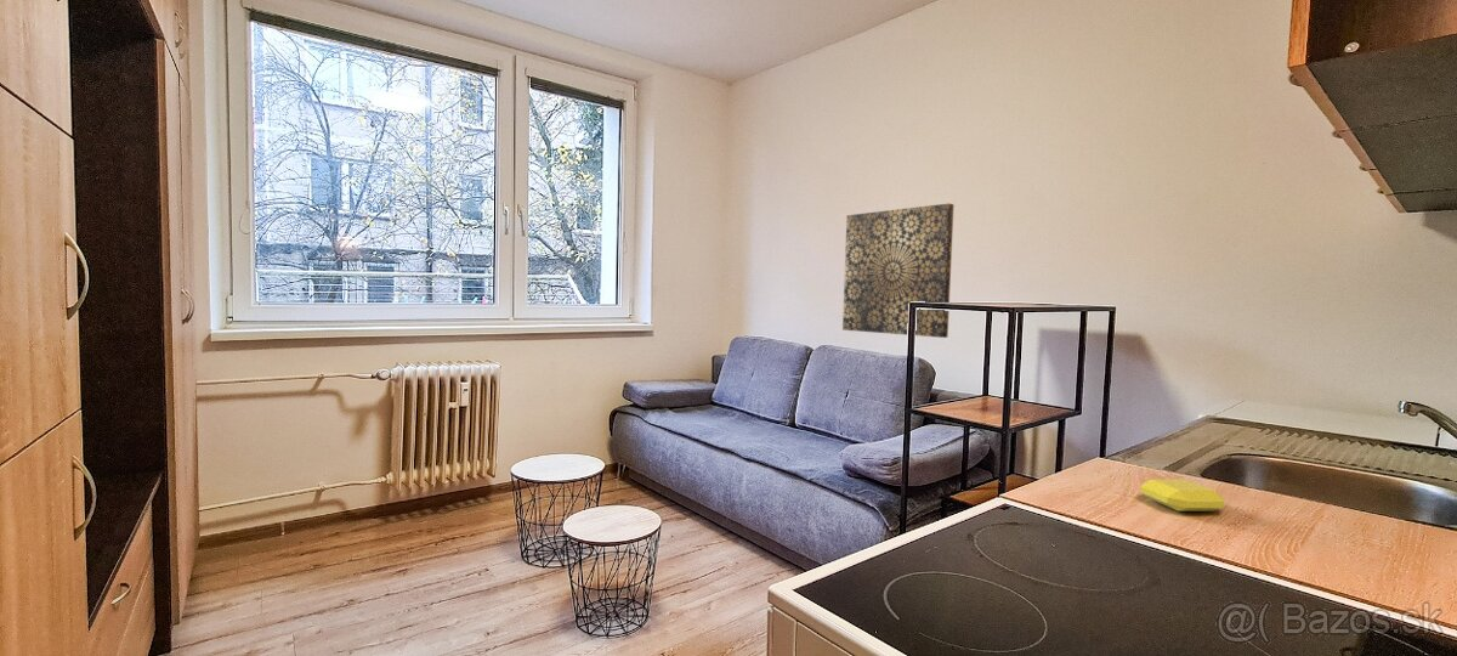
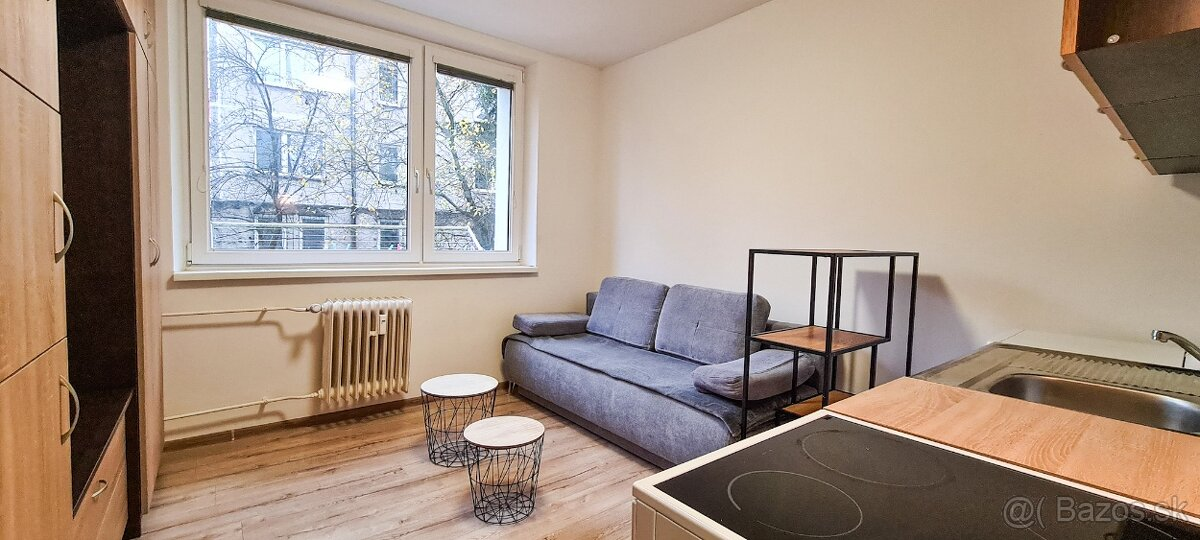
- soap bar (1181, 494)
- wall art (894, 272)
